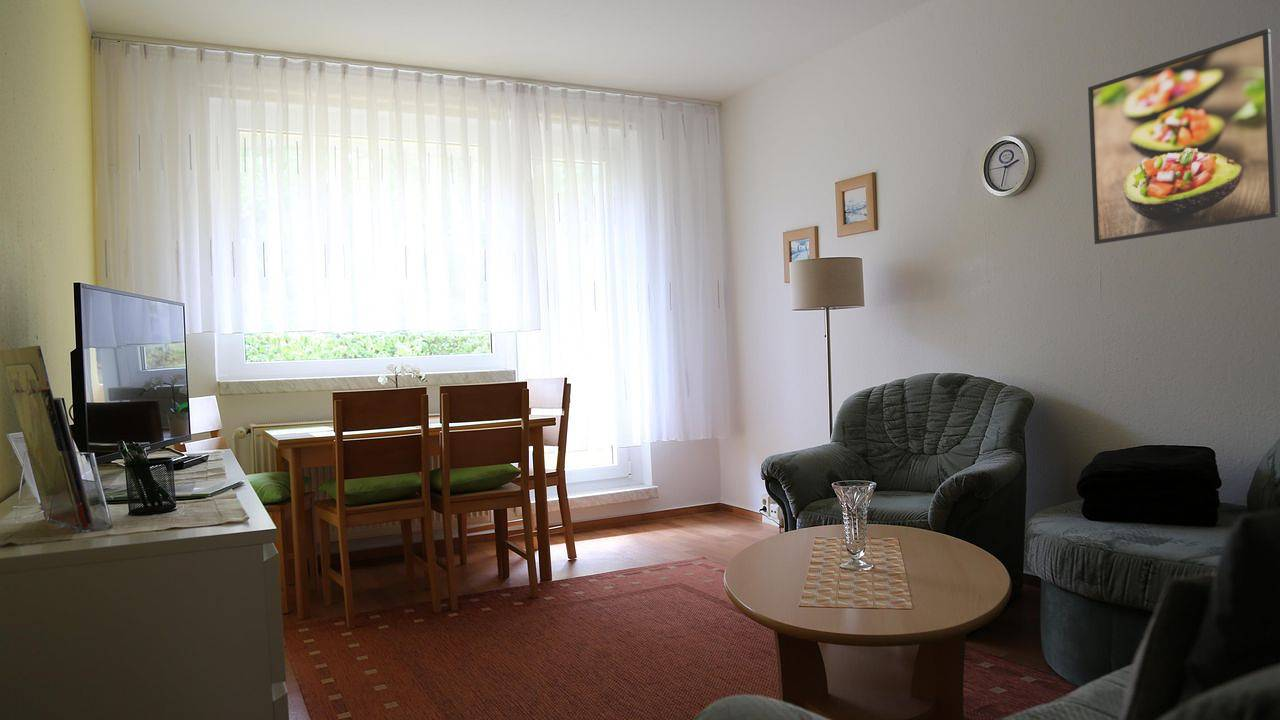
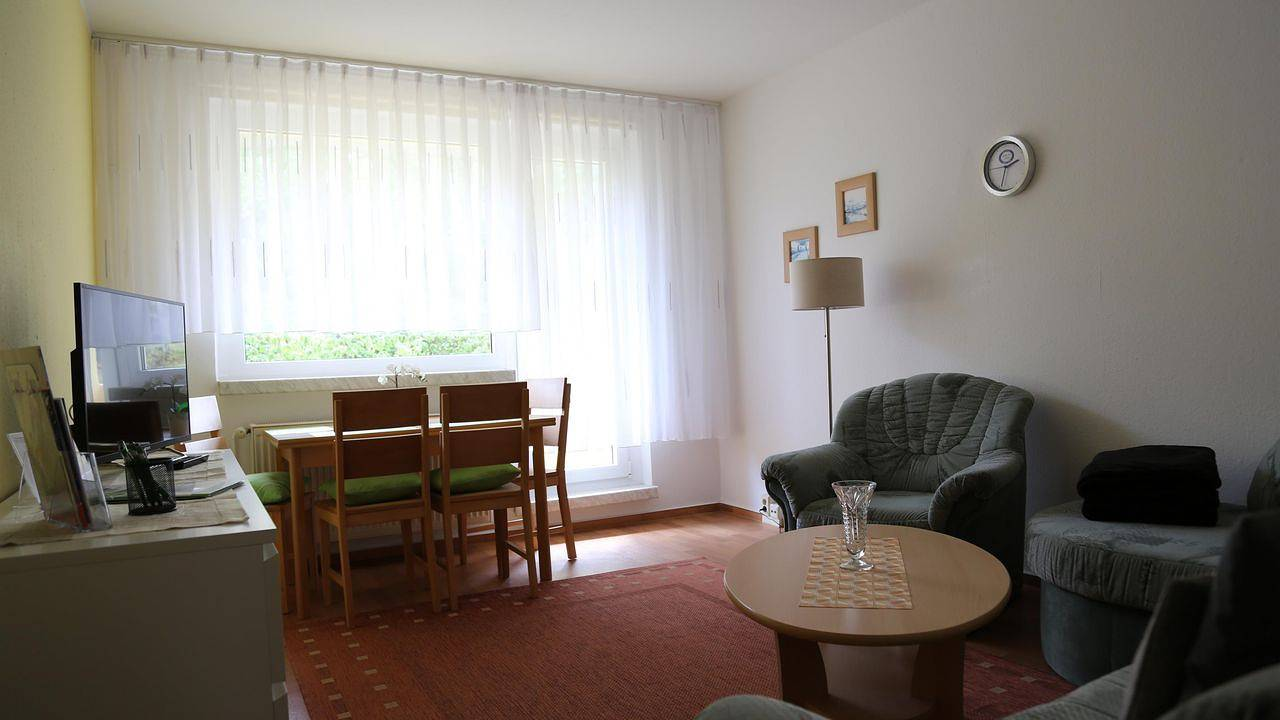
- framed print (1174, 146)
